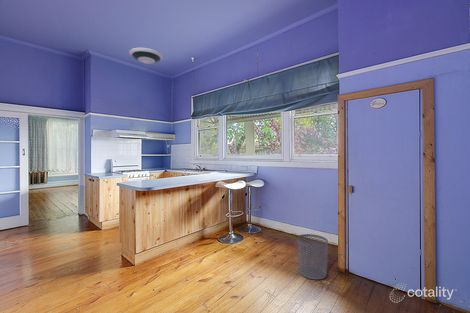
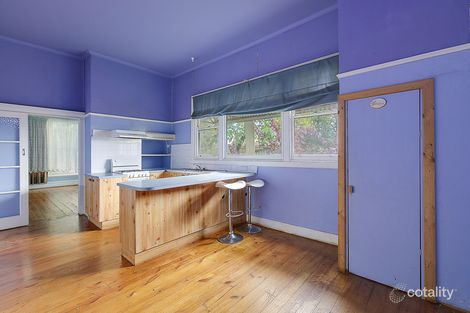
- waste bin (312, 256)
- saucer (146, 59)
